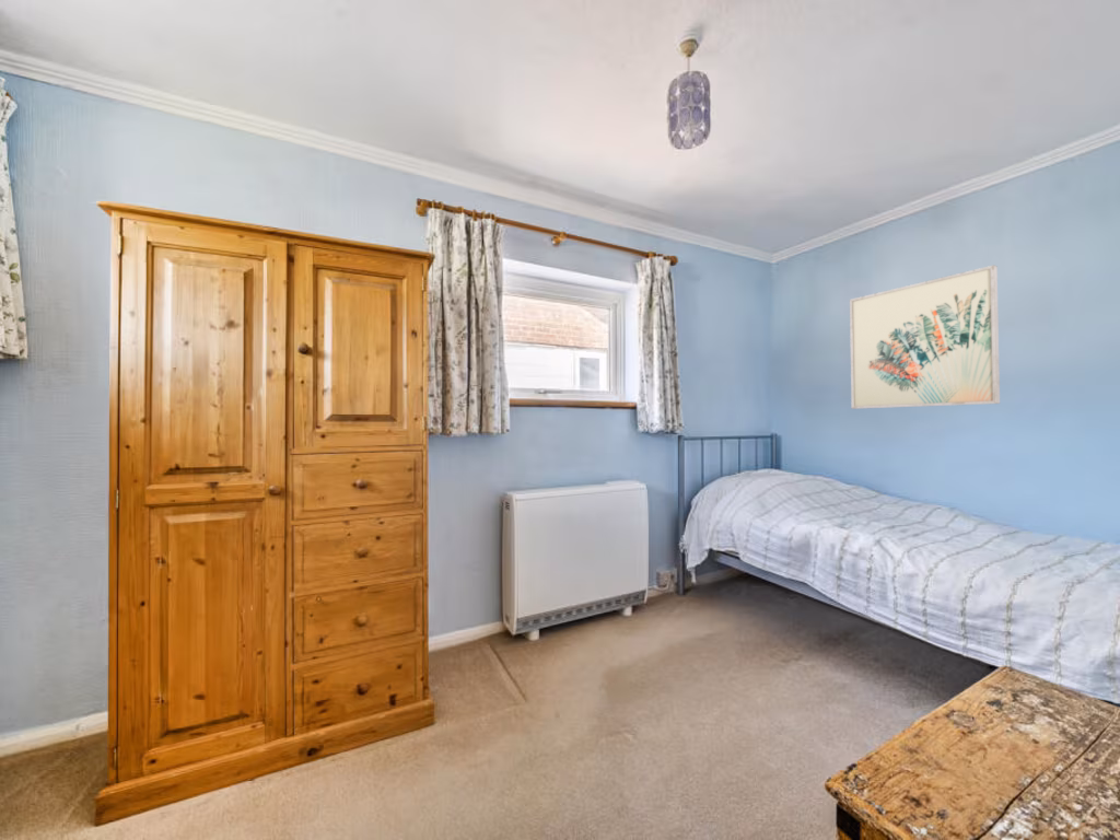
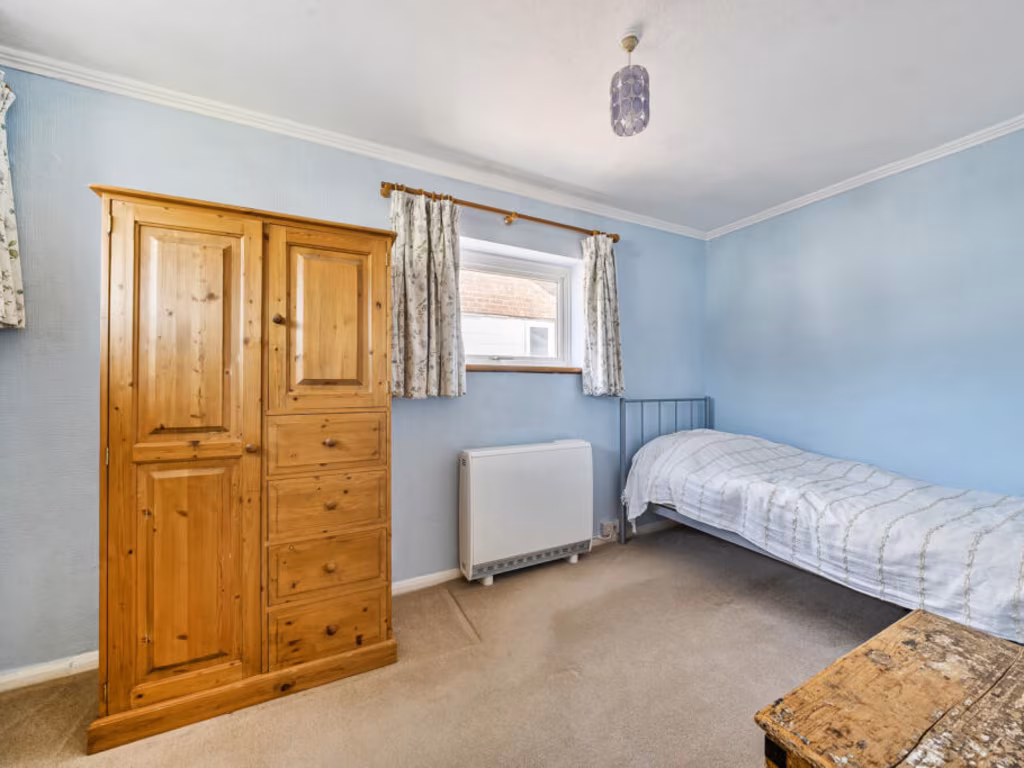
- wall art (915, 345)
